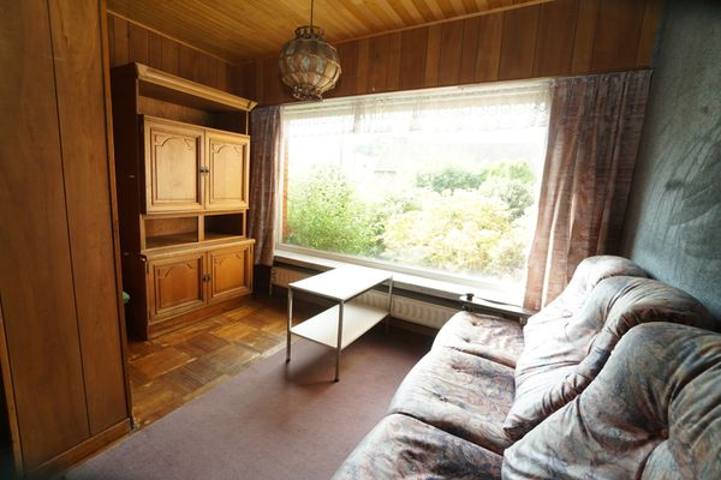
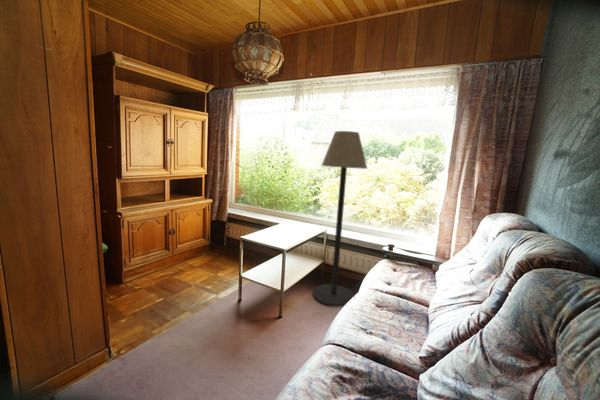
+ floor lamp (339, 217)
